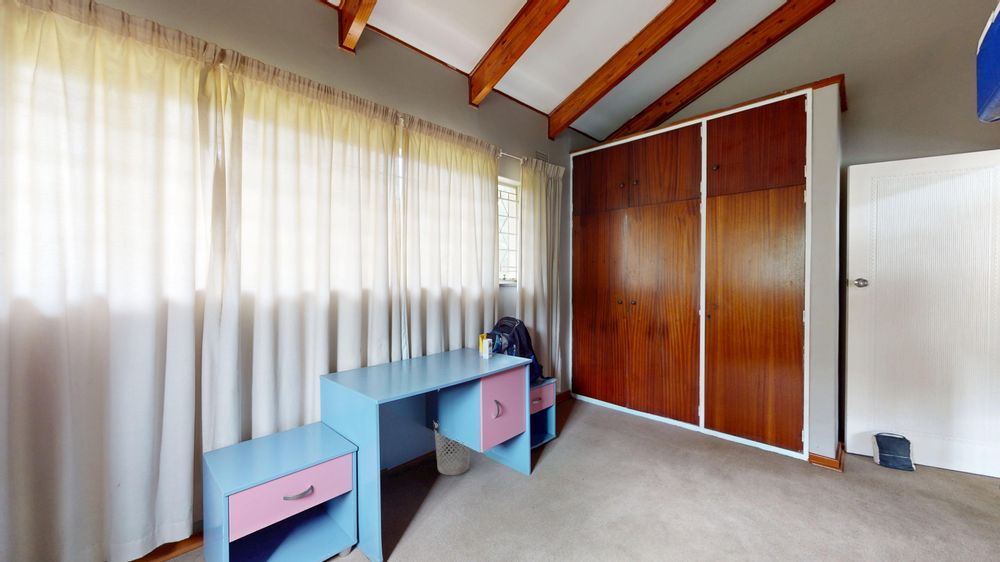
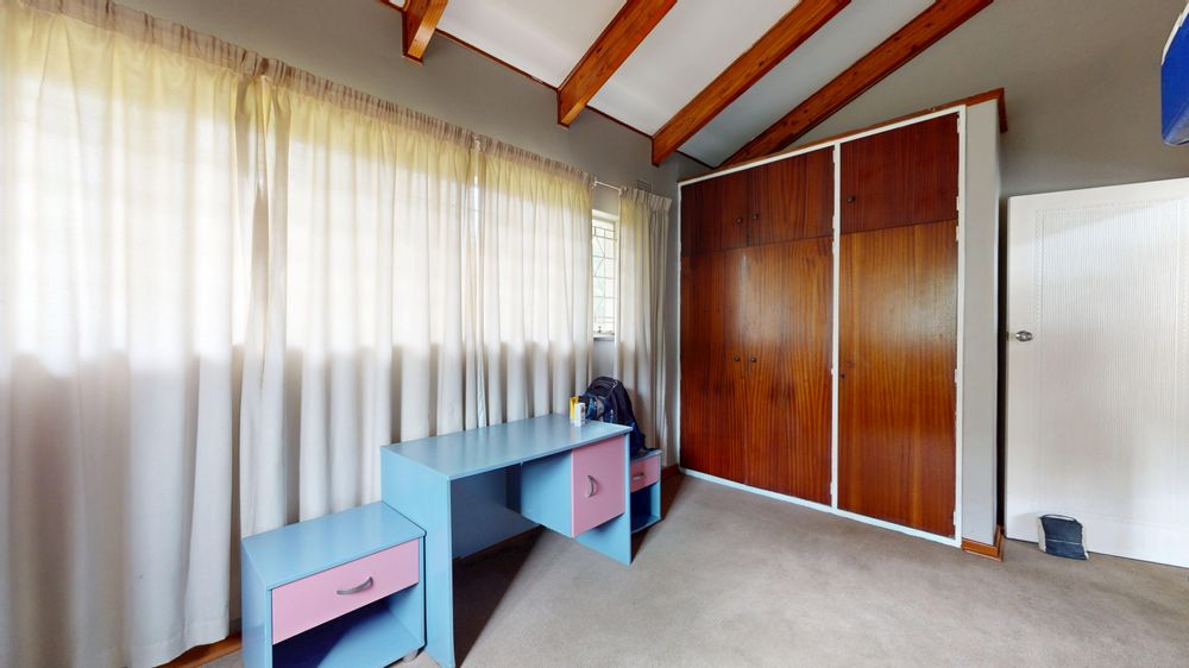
- wastebasket (453, 443)
